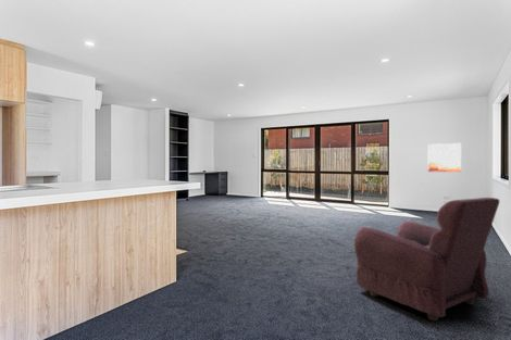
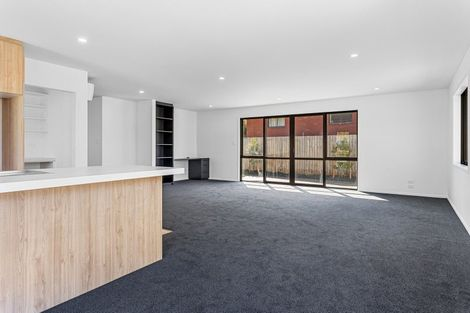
- wall art (444, 158)
- armchair (422, 247)
